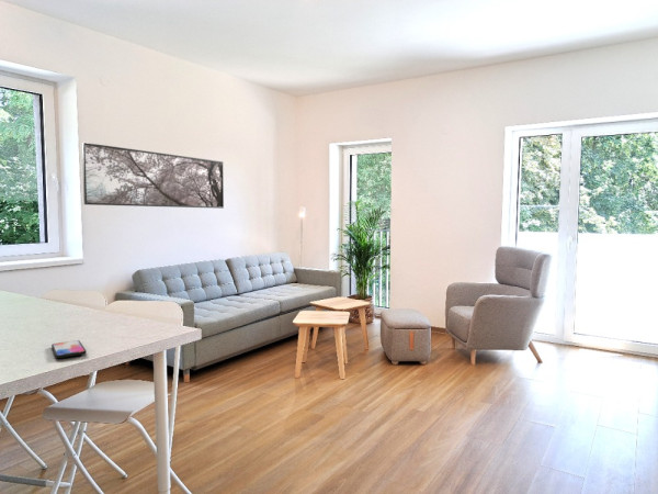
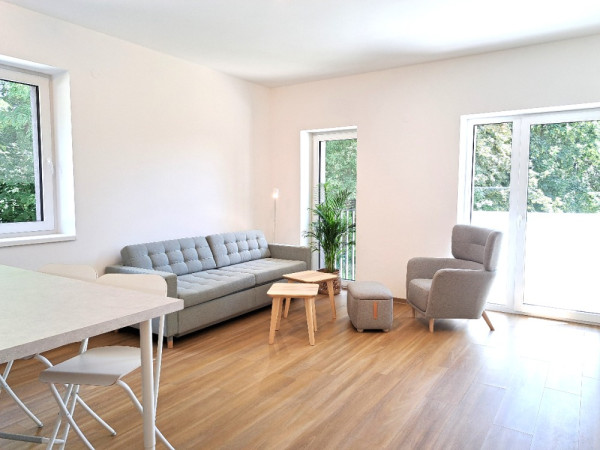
- smartphone (68, 348)
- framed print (162, 180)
